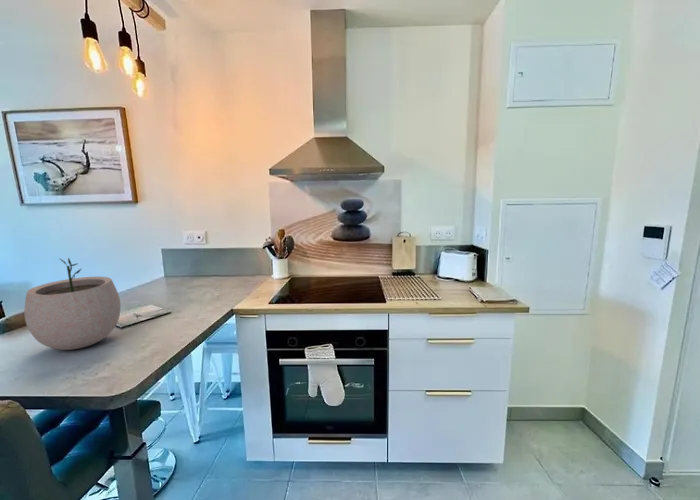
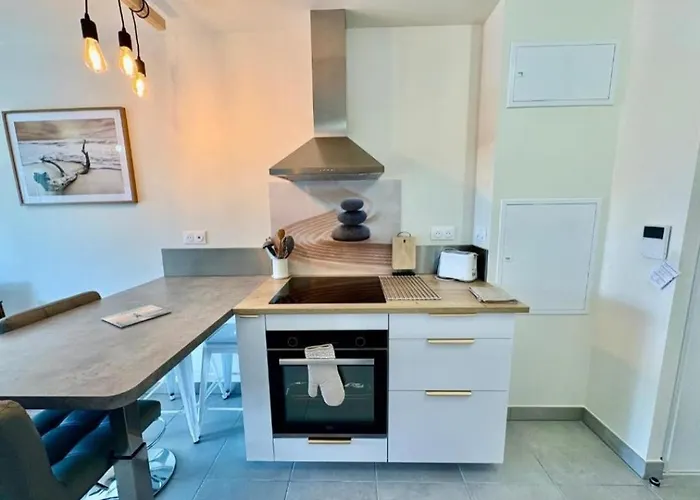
- plant pot (74, 301)
